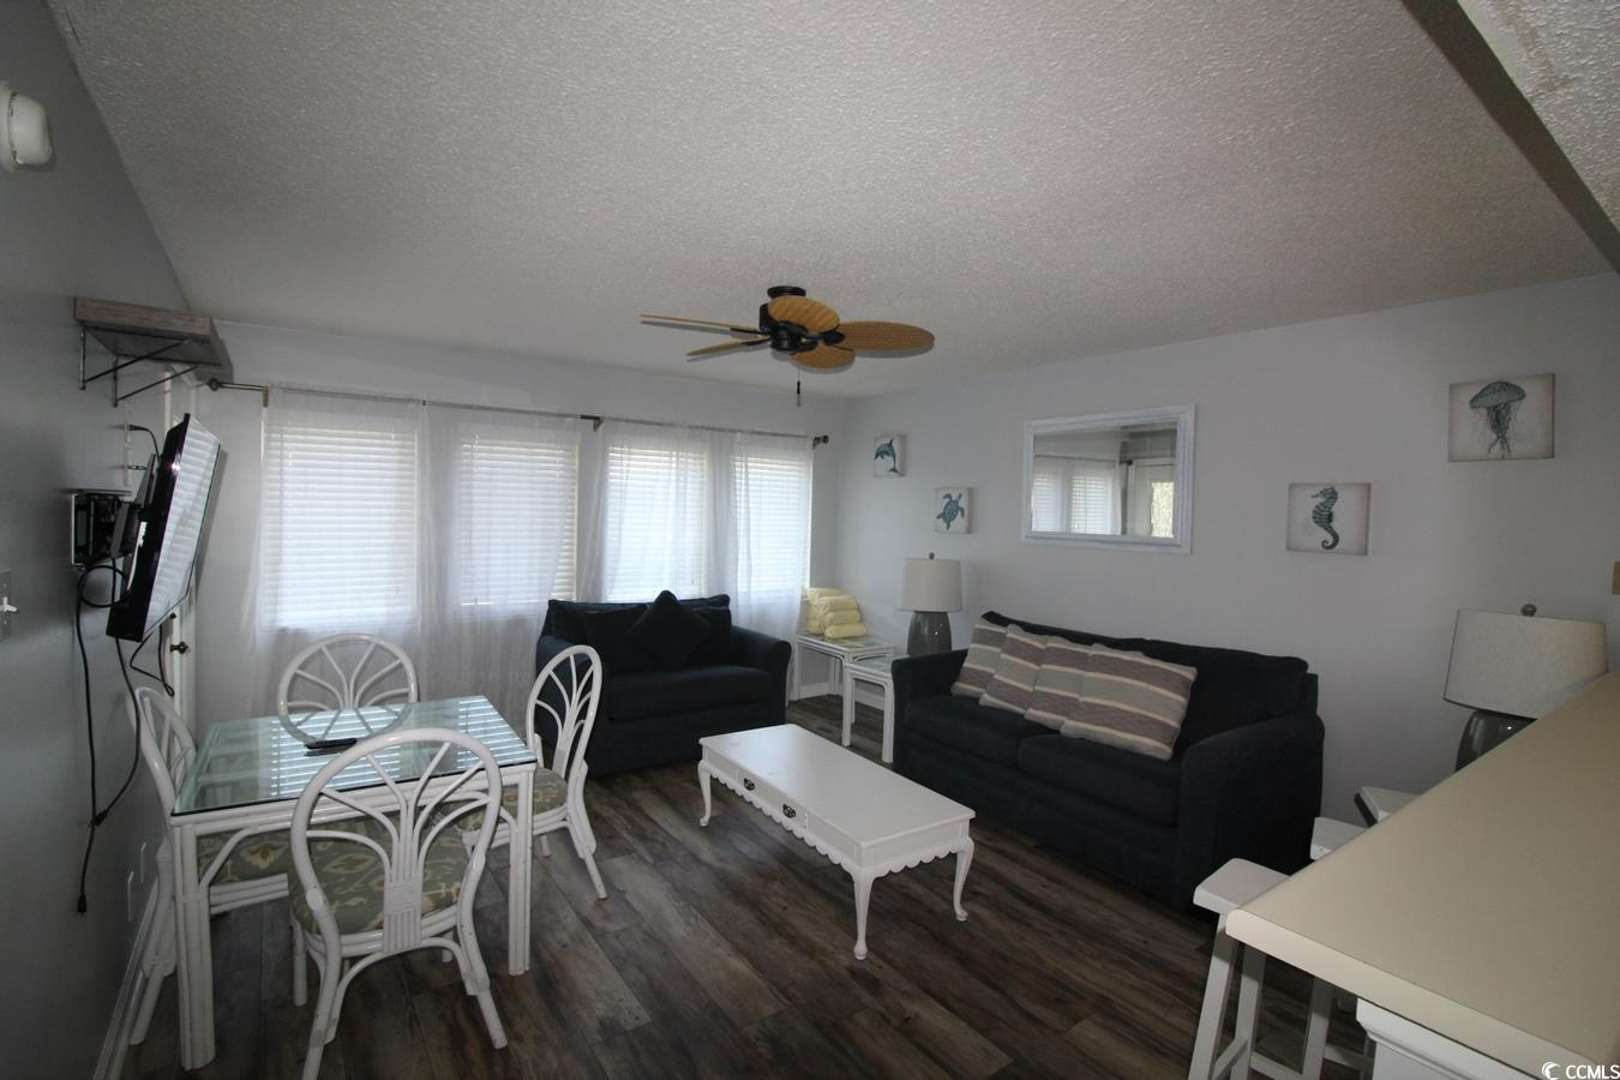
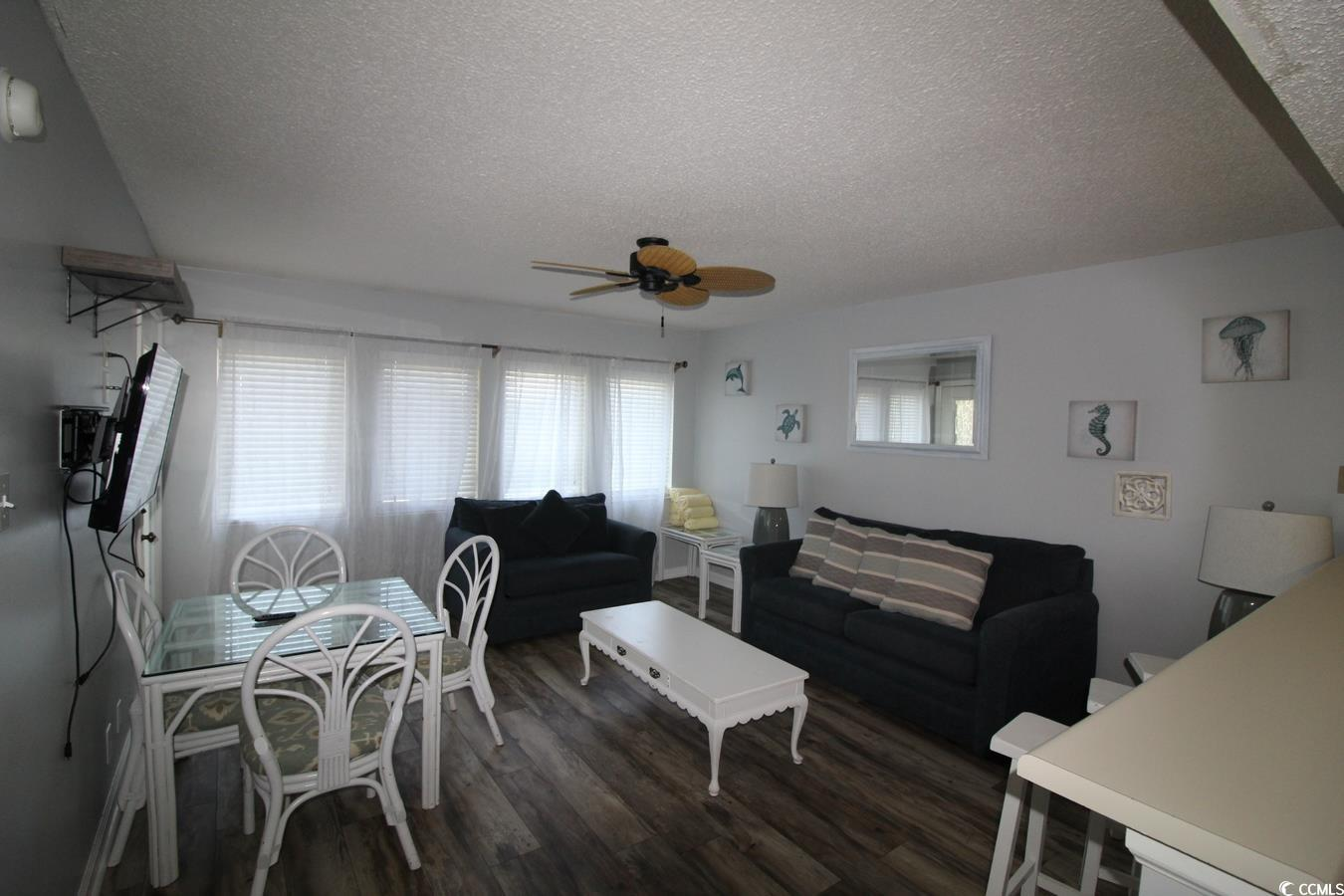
+ wall ornament (1140, 495)
